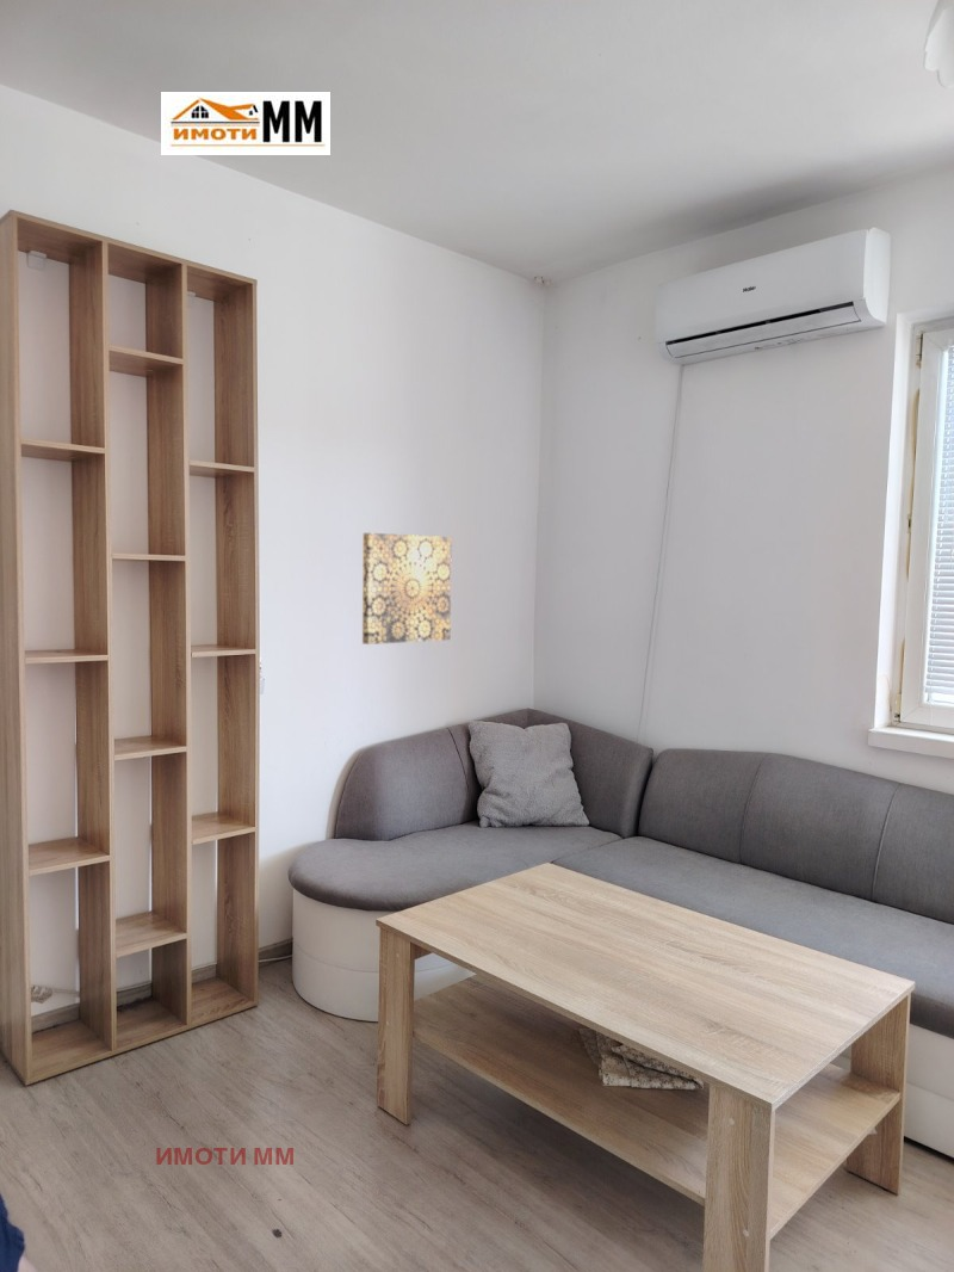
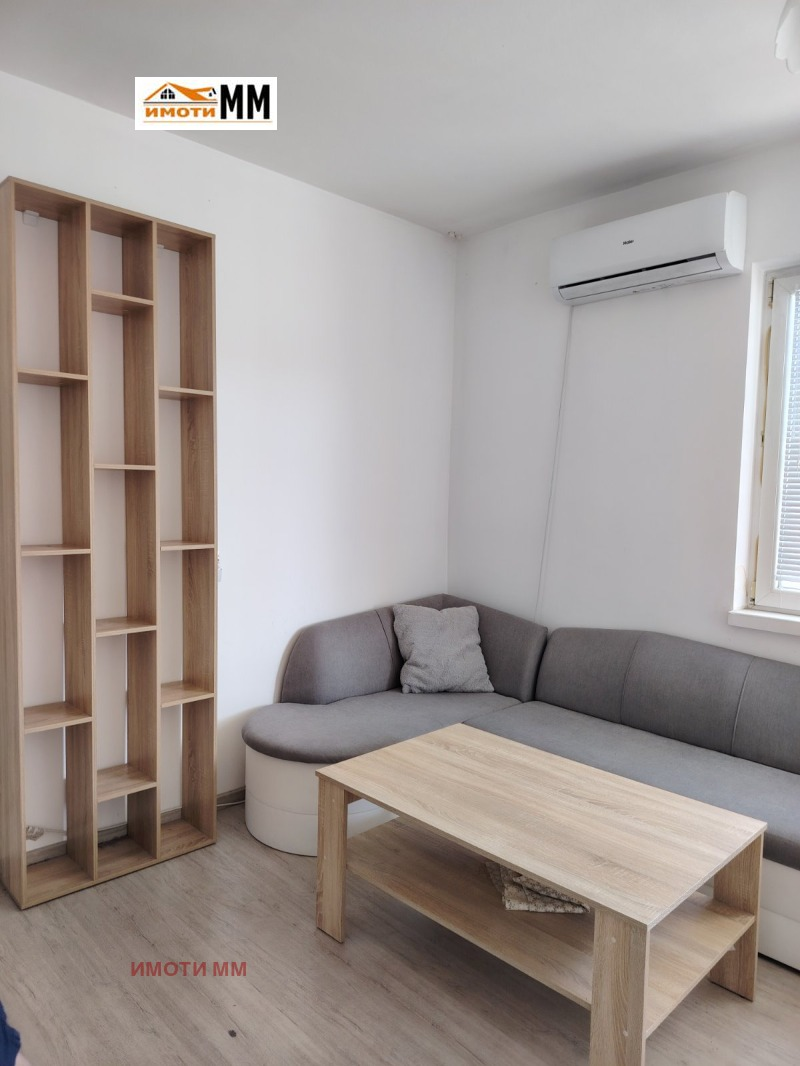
- wall art (408, 588)
